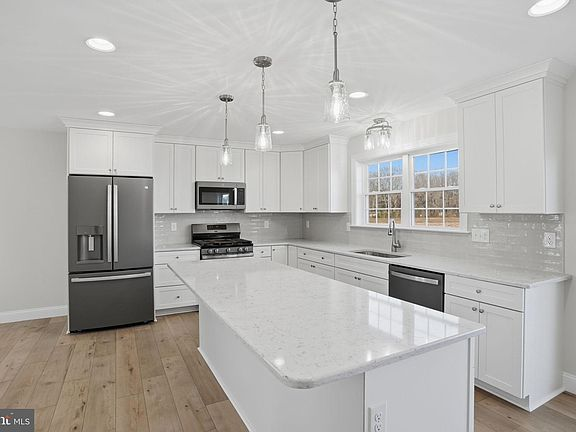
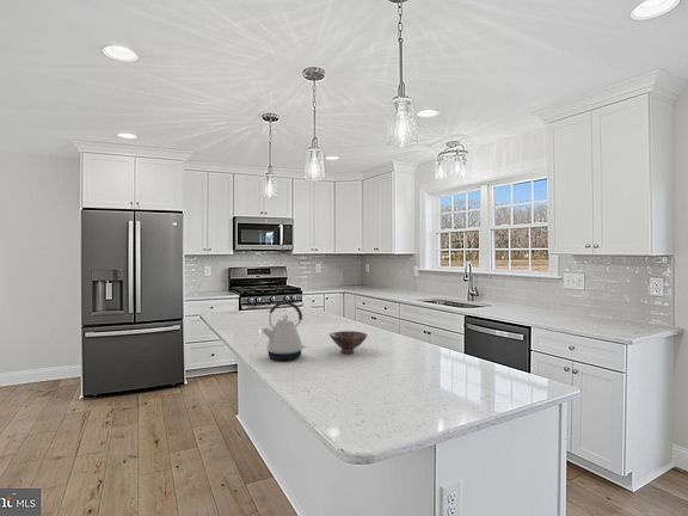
+ bowl (348, 343)
+ kettle (283, 328)
